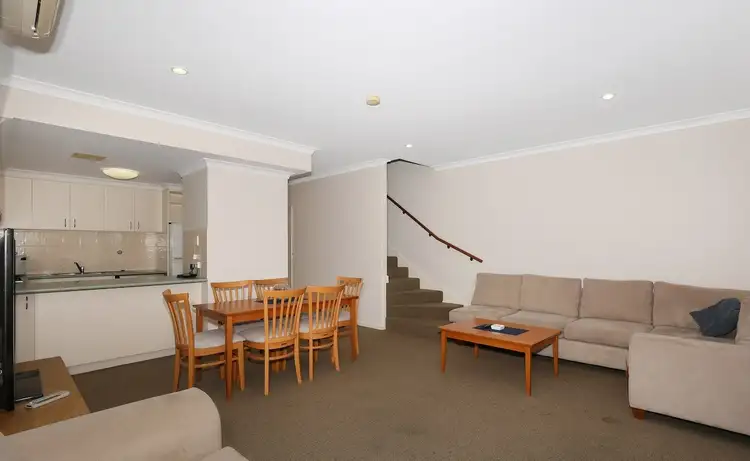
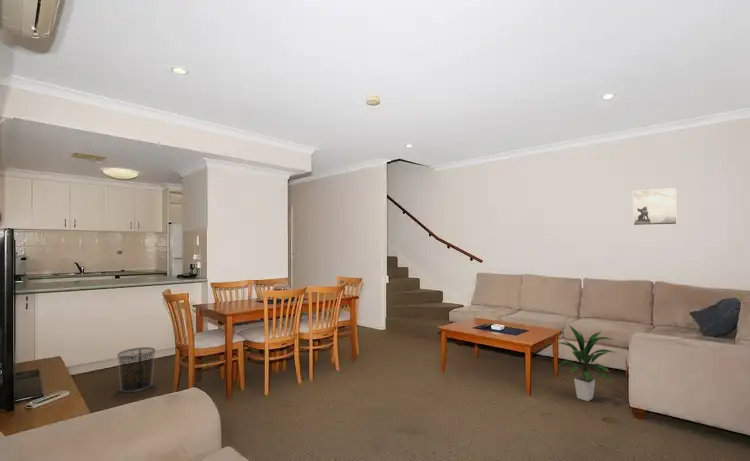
+ waste bin (137, 369)
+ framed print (654, 207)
+ indoor plant (586, 362)
